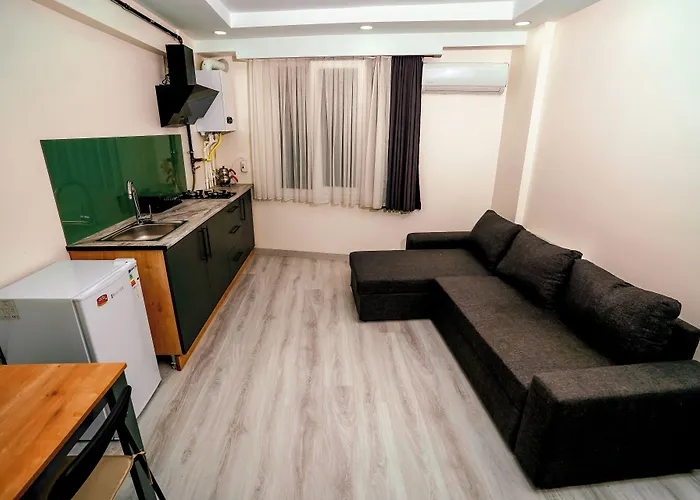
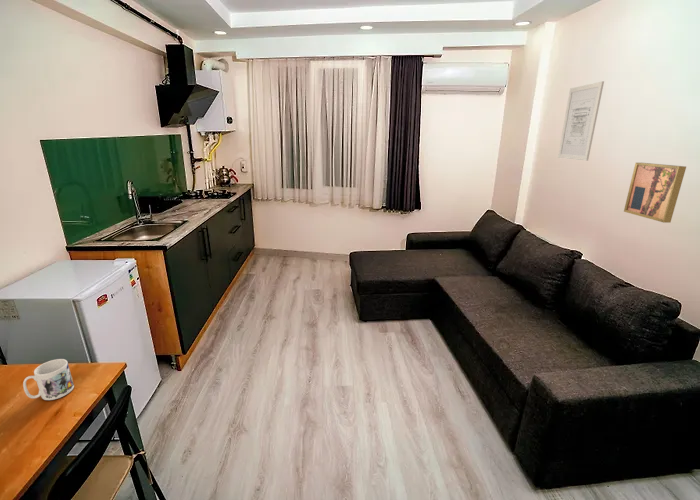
+ wall art (578, 123)
+ wall art (652, 191)
+ mug (48, 381)
